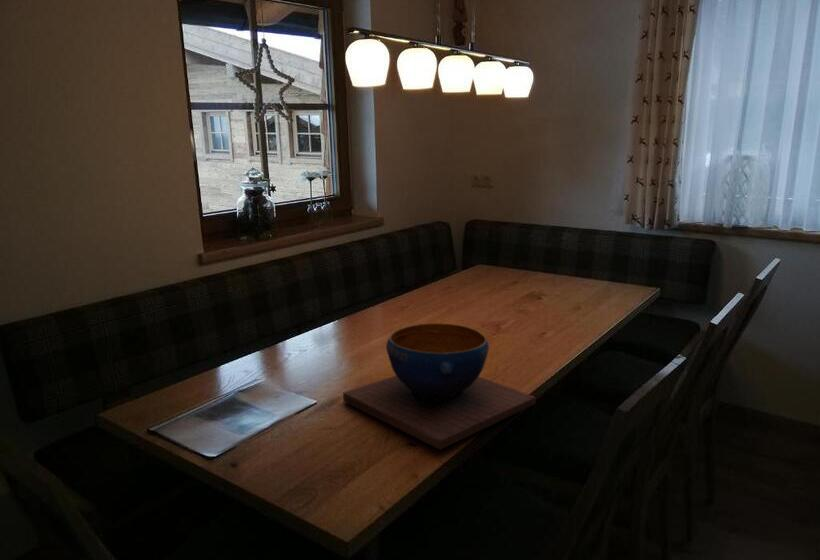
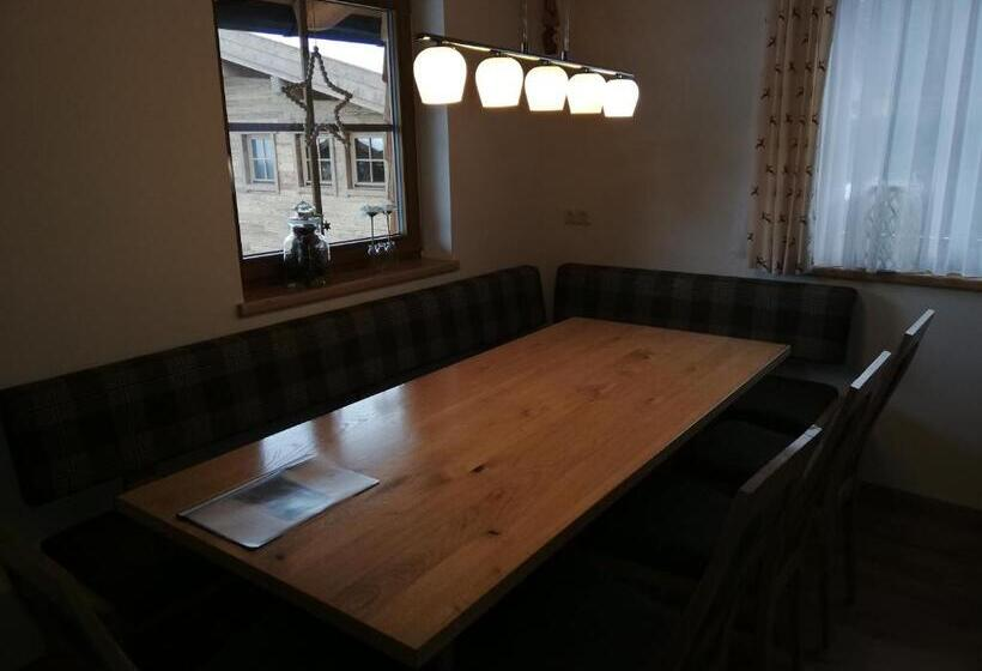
- decorative bowl (438, 369)
